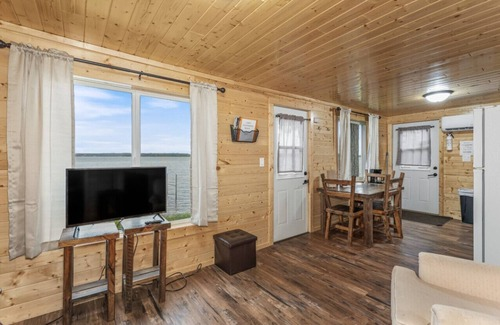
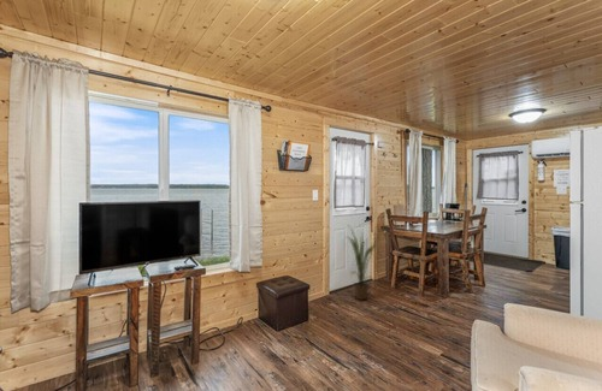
+ house plant (358, 261)
